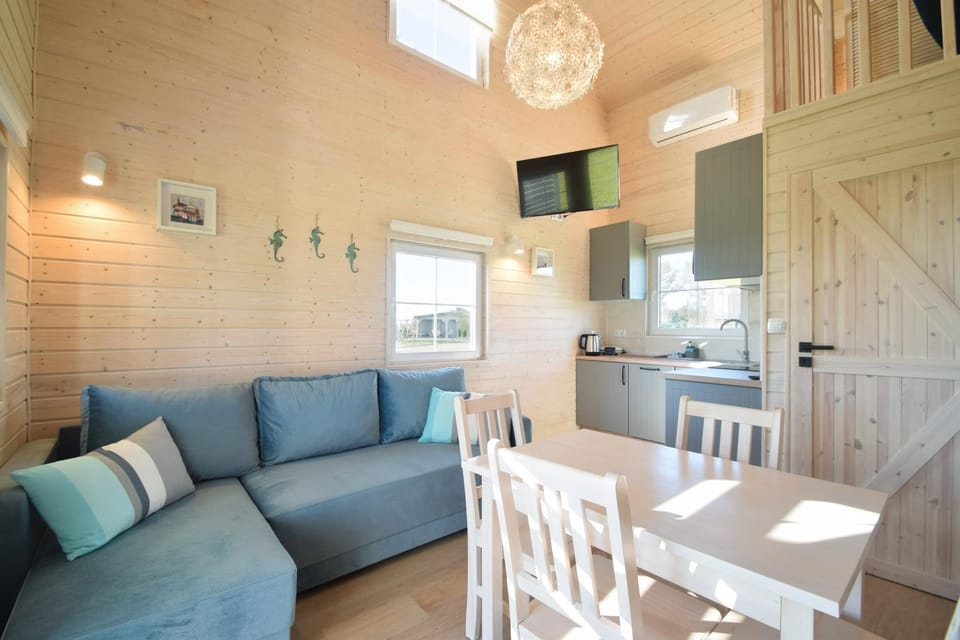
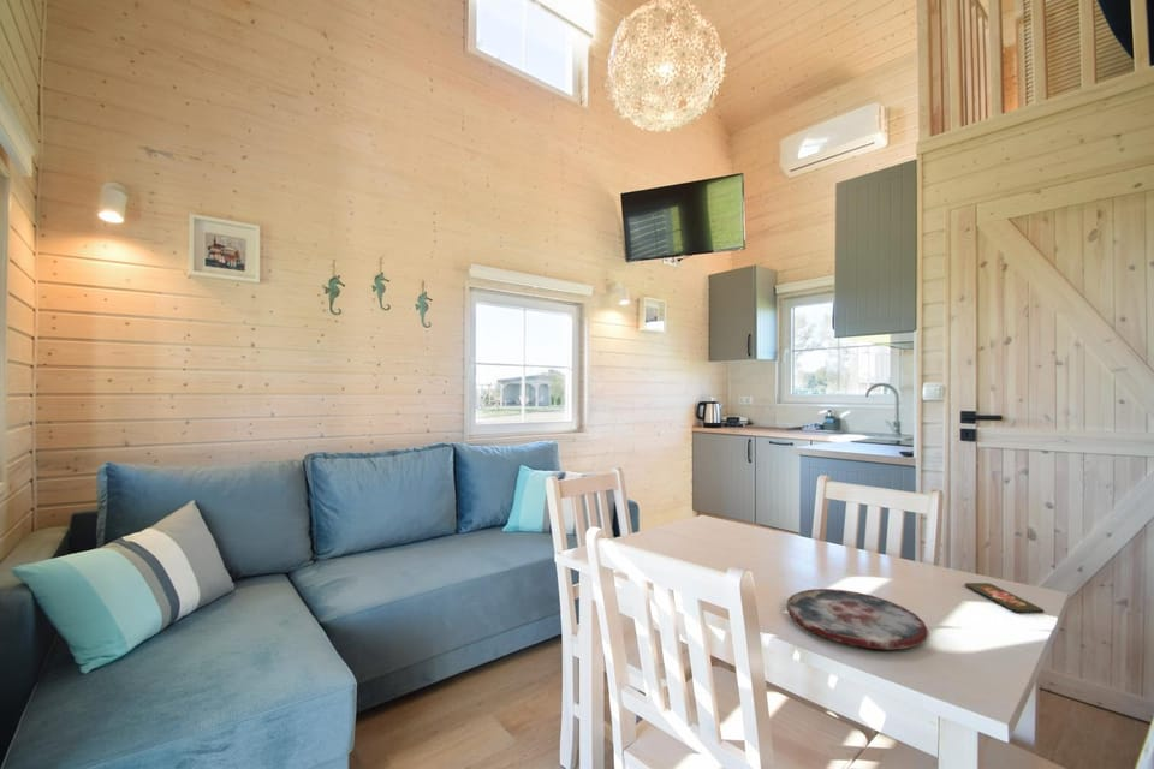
+ smartphone (1001, 596)
+ plate (852, 615)
